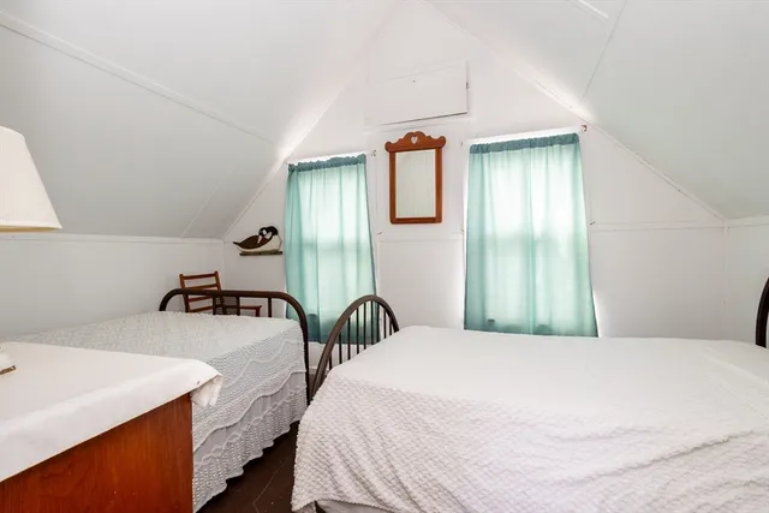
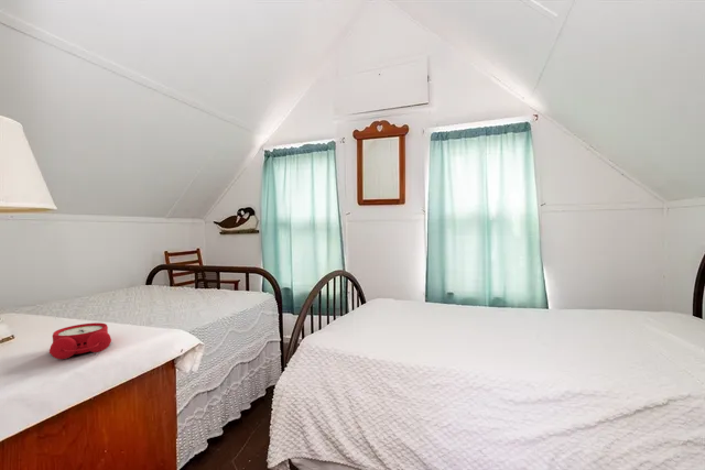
+ alarm clock (82, 340)
